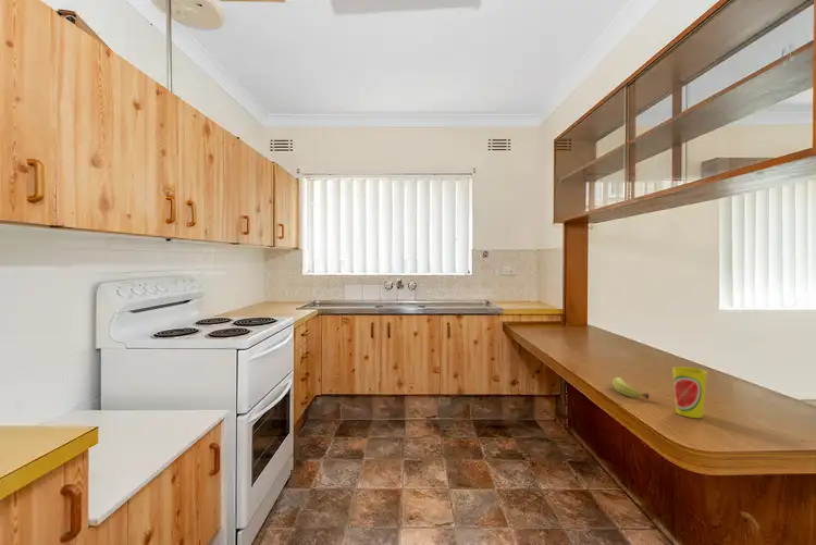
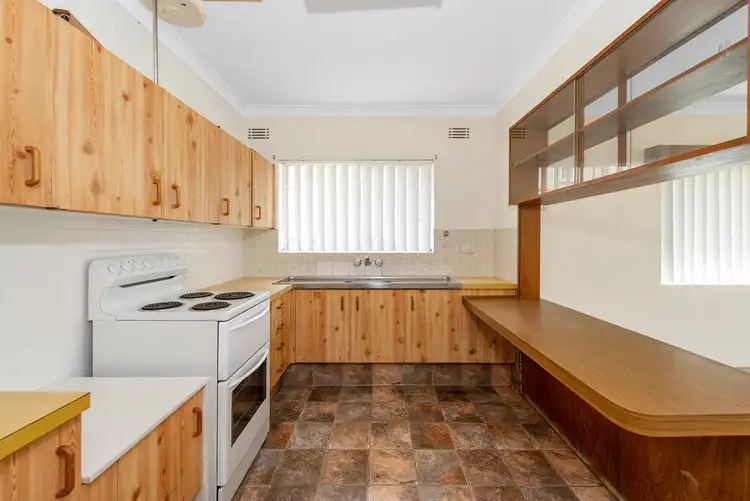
- cup (689, 392)
- fruit (628, 386)
